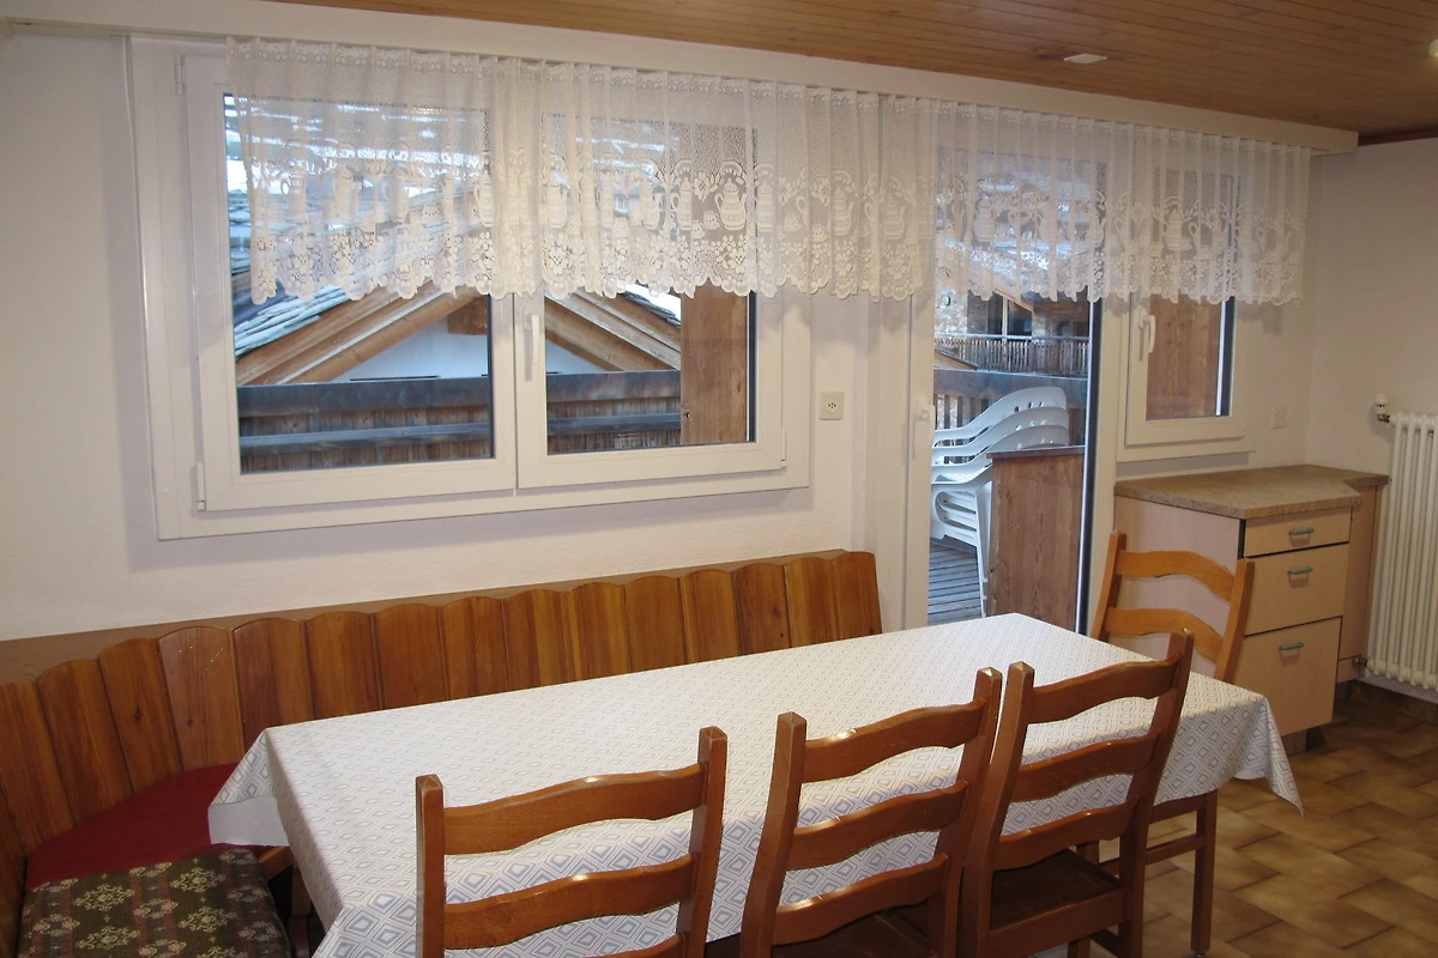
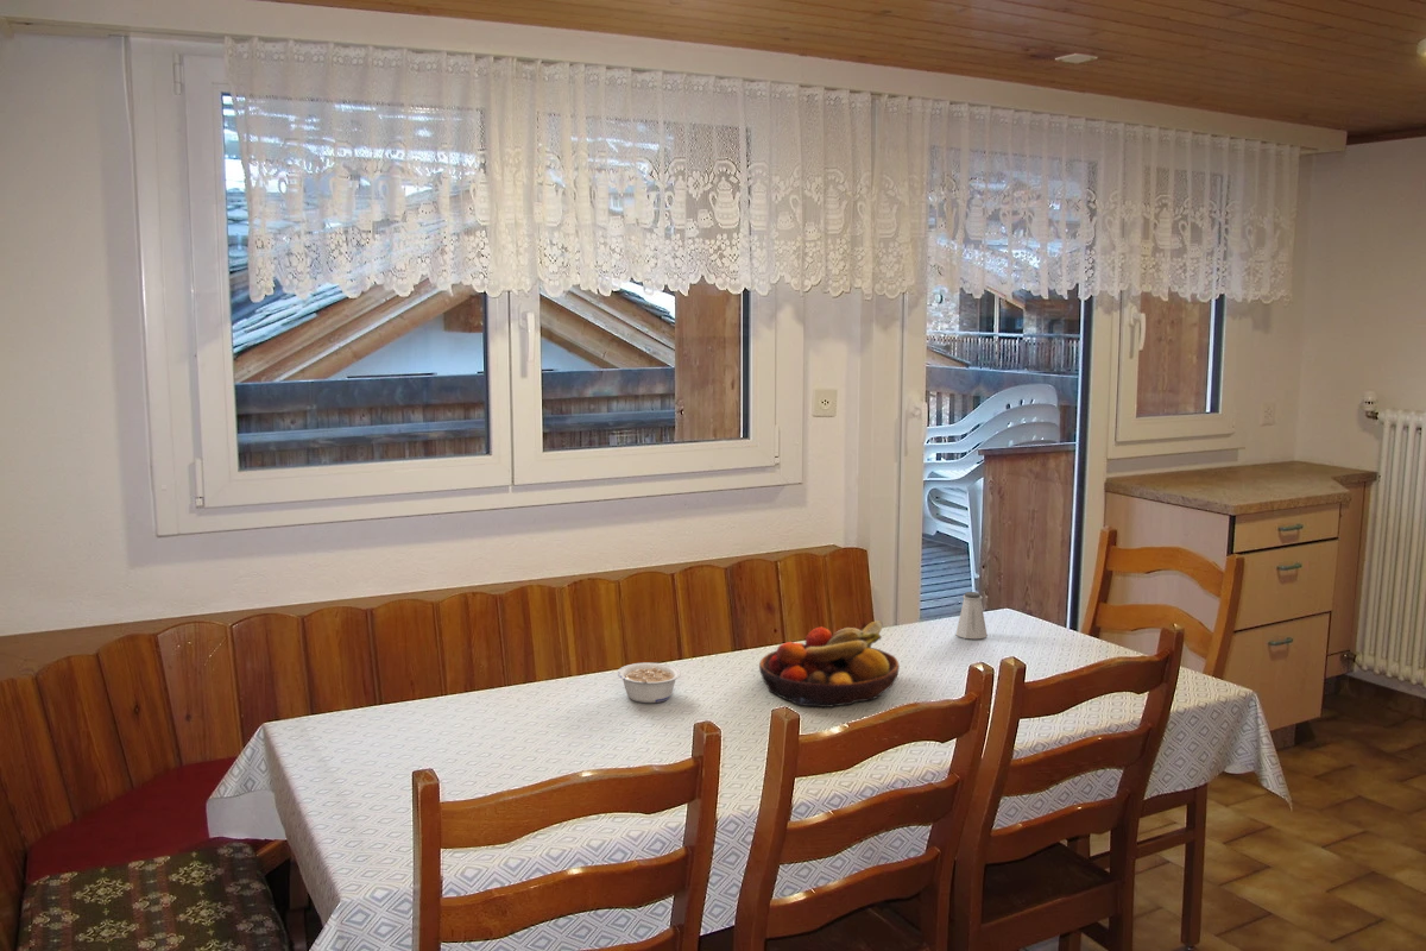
+ saltshaker (971, 613)
+ legume (650, 682)
+ fruit bowl (828, 656)
